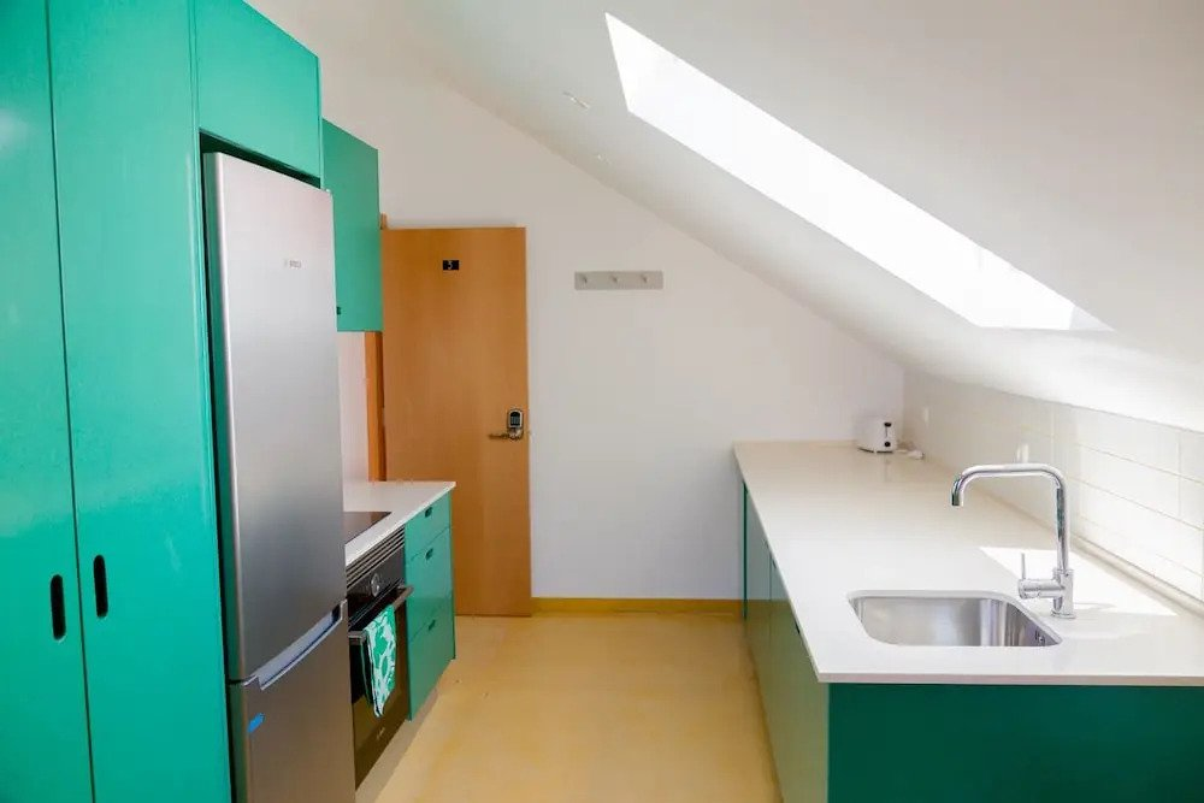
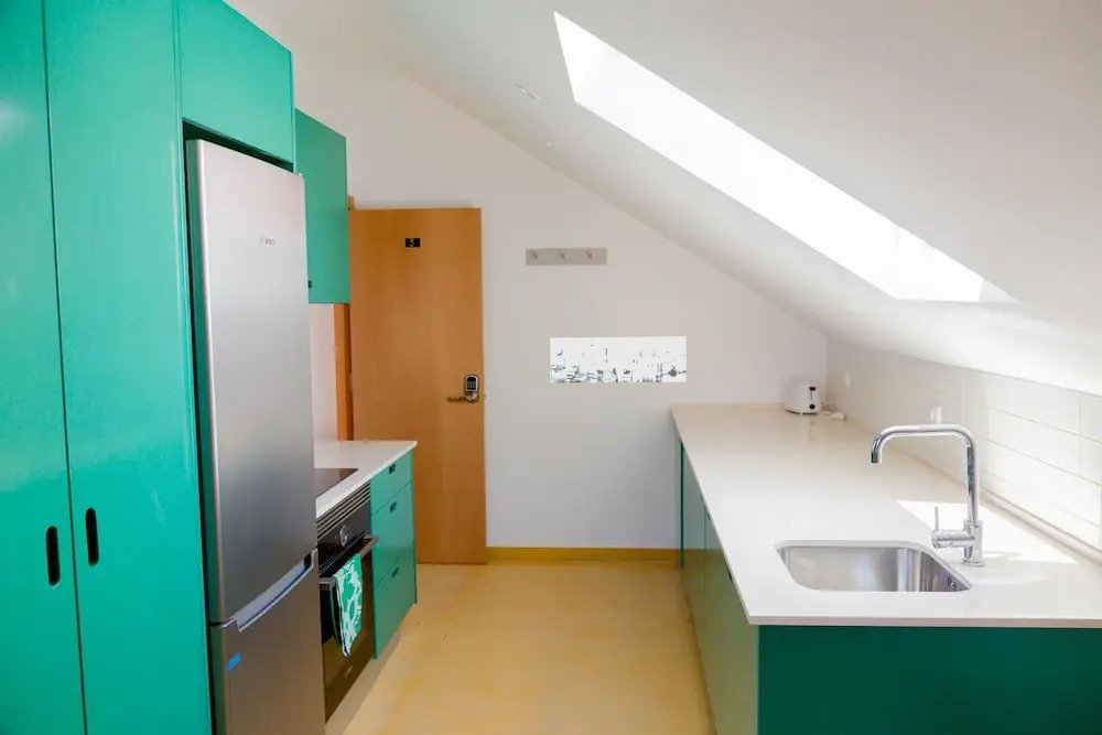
+ wall art (617, 359)
